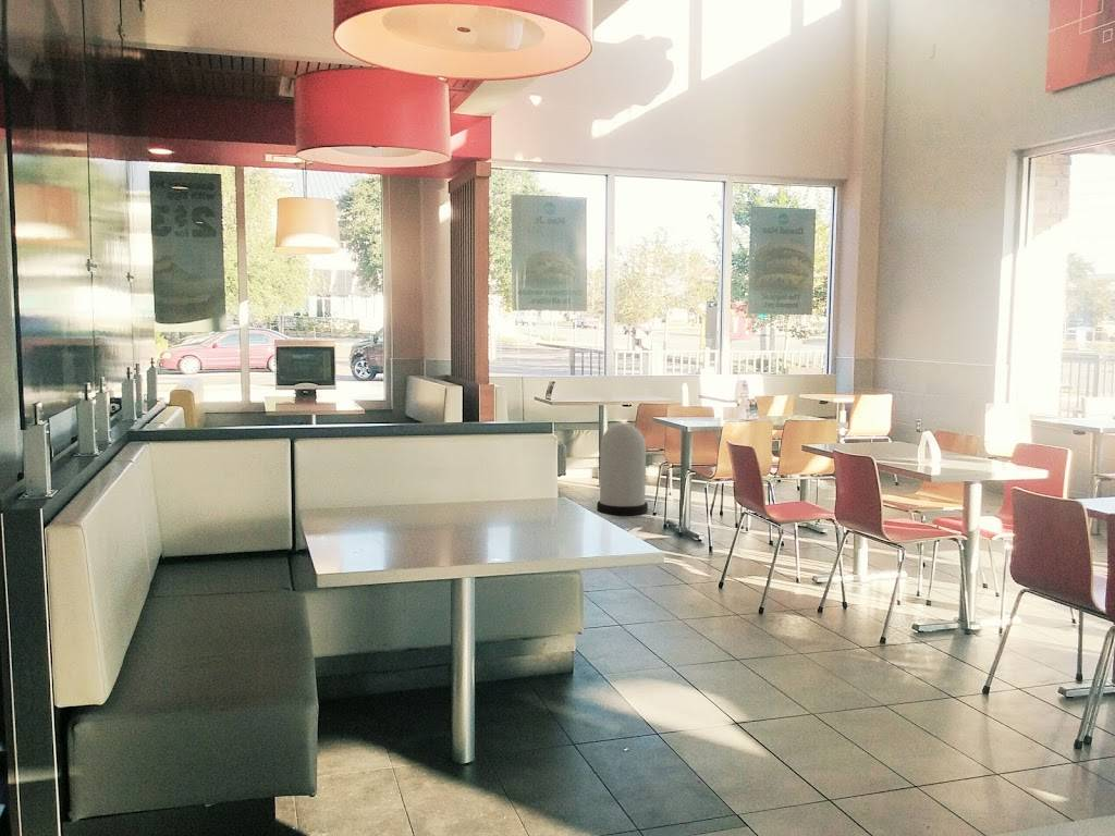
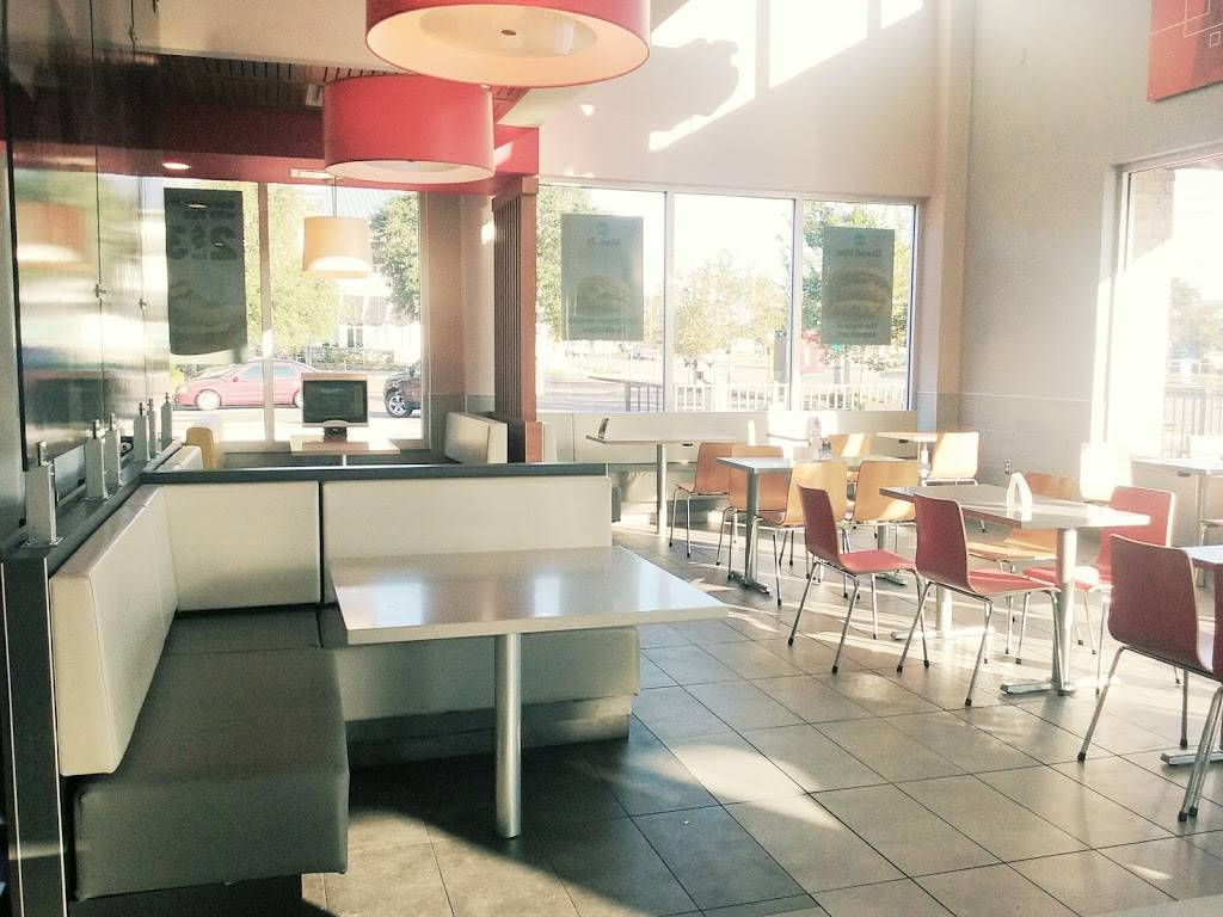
- trash can (623, 467)
